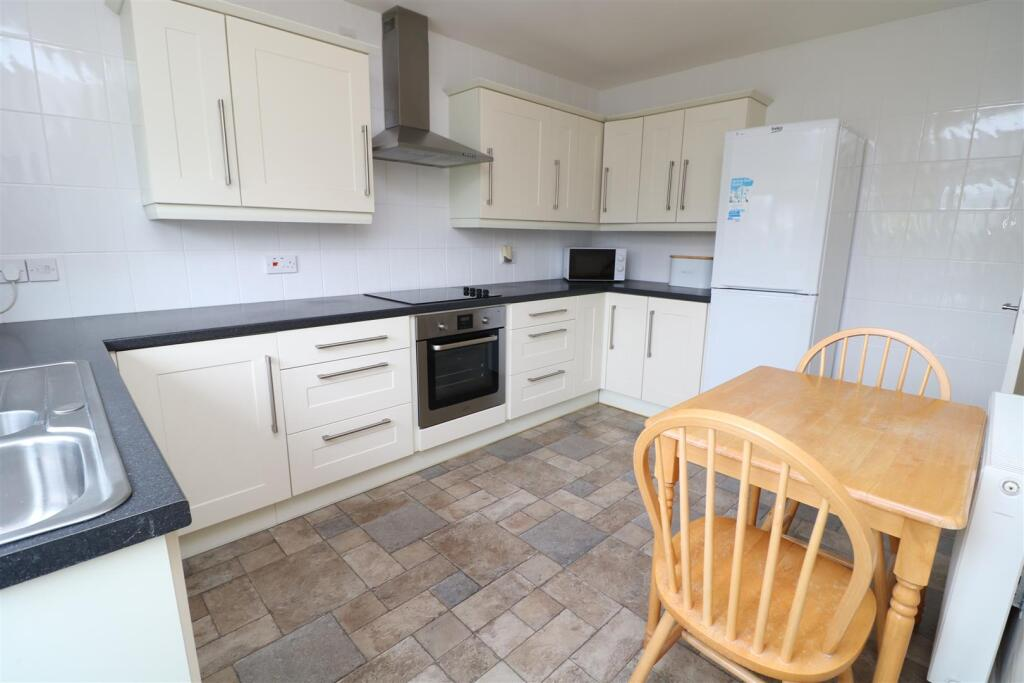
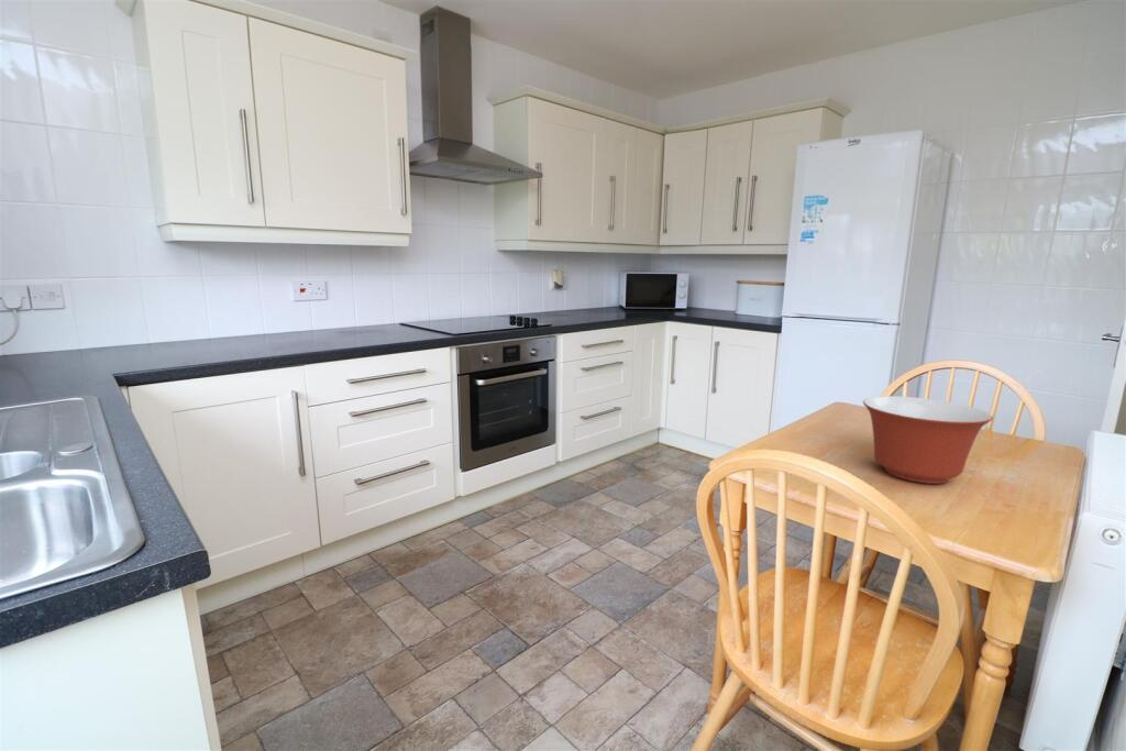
+ mixing bowl (919, 441)
